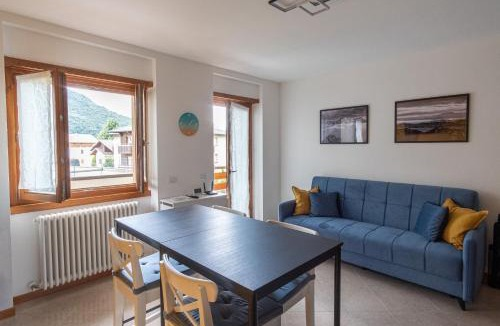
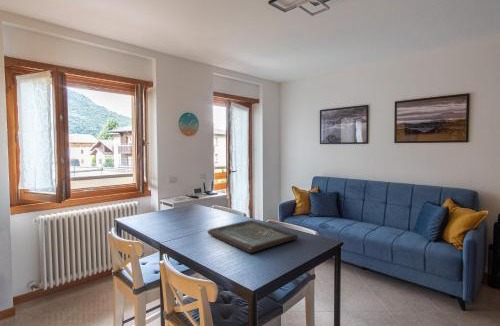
+ board game (251, 233)
